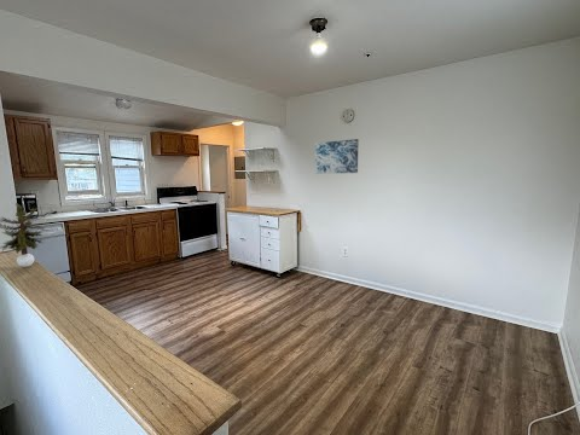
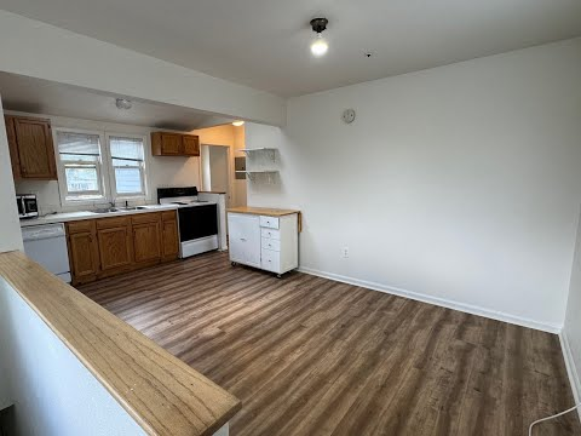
- potted plant (23, 234)
- wall art (335, 157)
